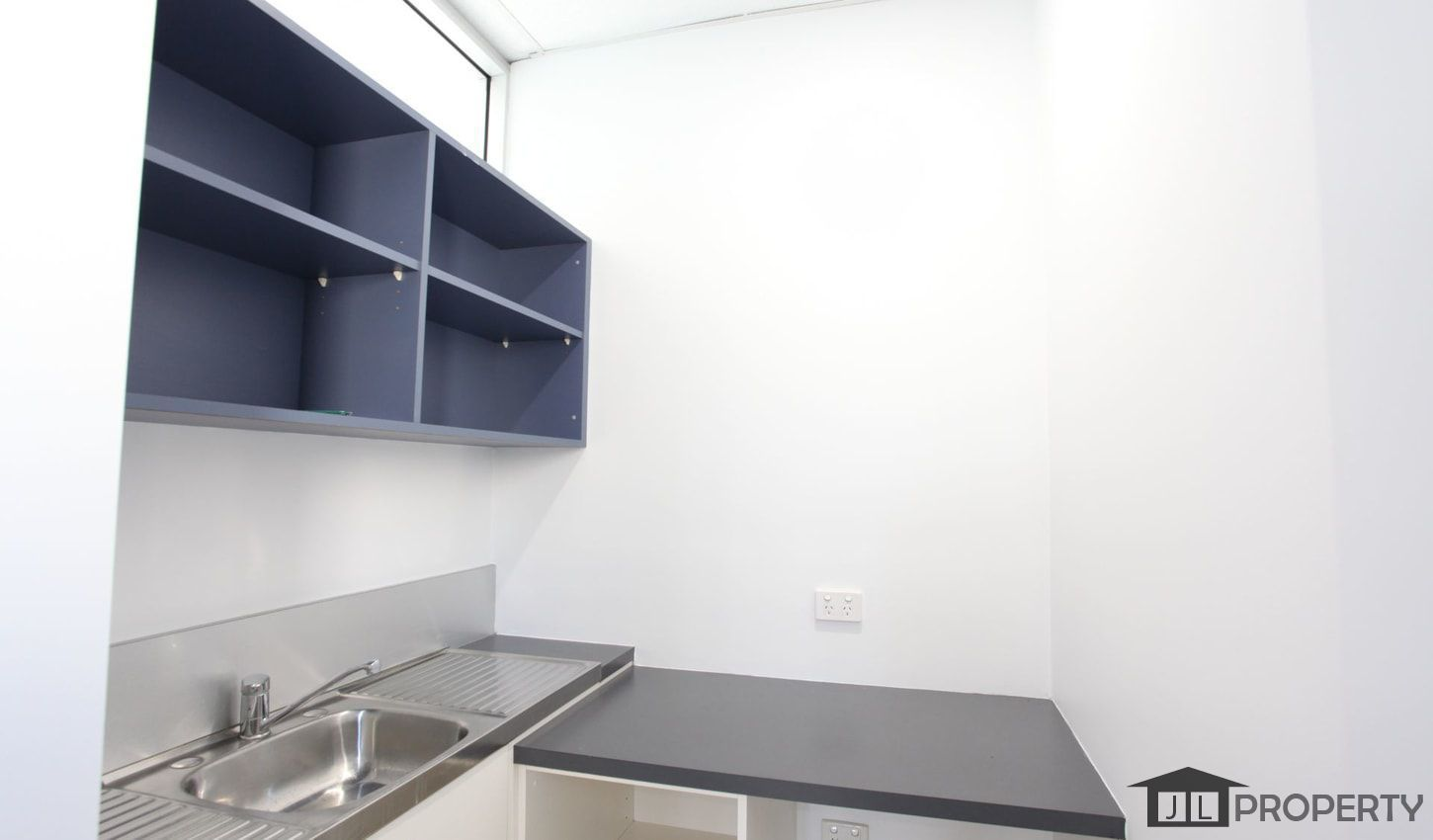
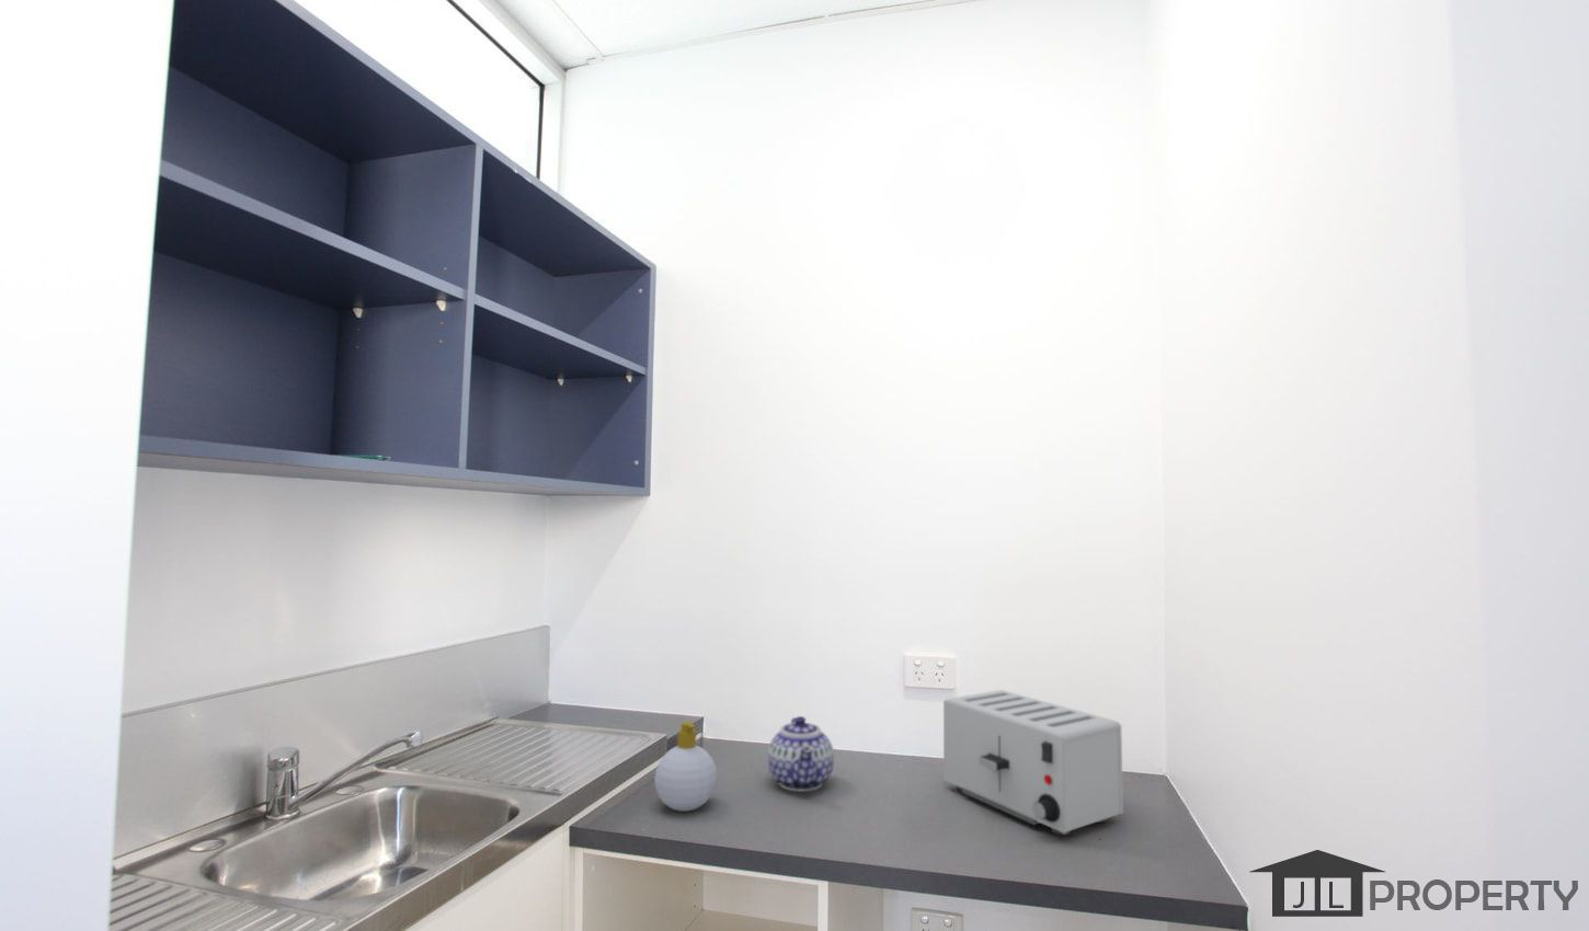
+ soap bottle (686, 764)
+ toaster (1023, 757)
+ teapot (799, 749)
